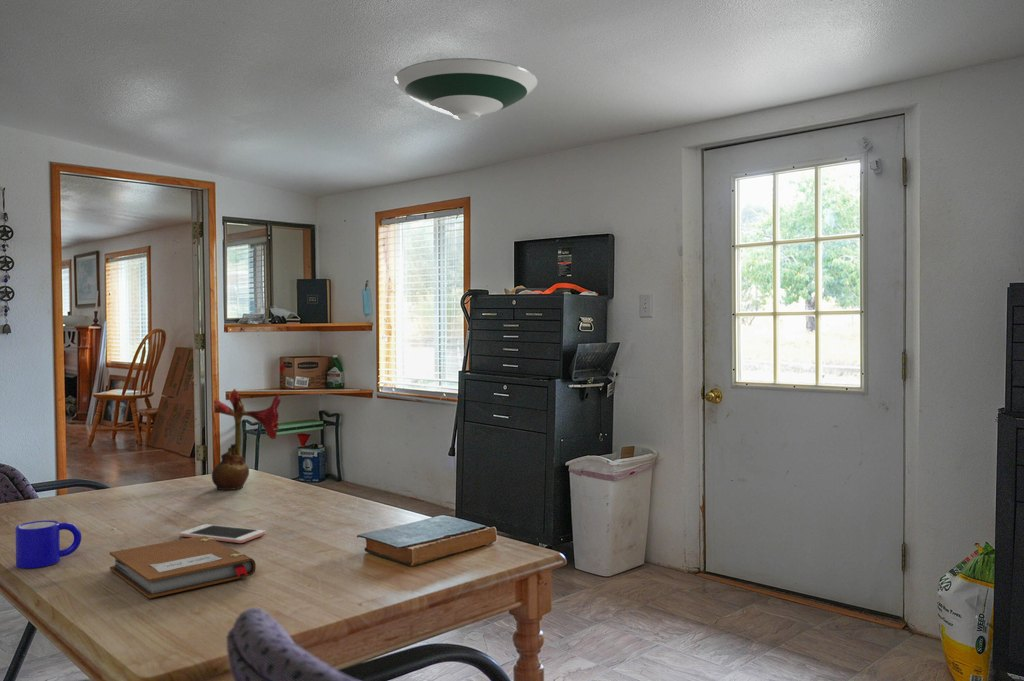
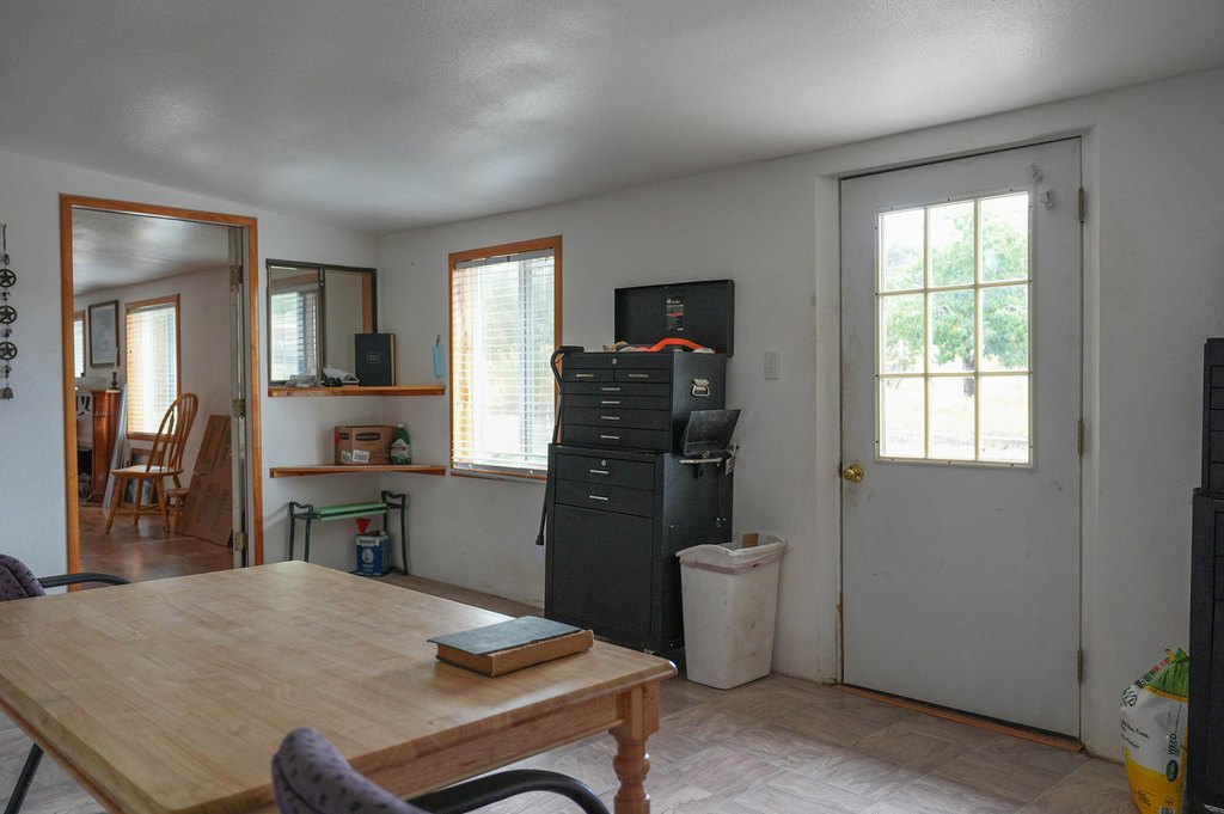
- flower (240, 438)
- mug (49, 541)
- cell phone (222, 533)
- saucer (466, 99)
- notebook (183, 564)
